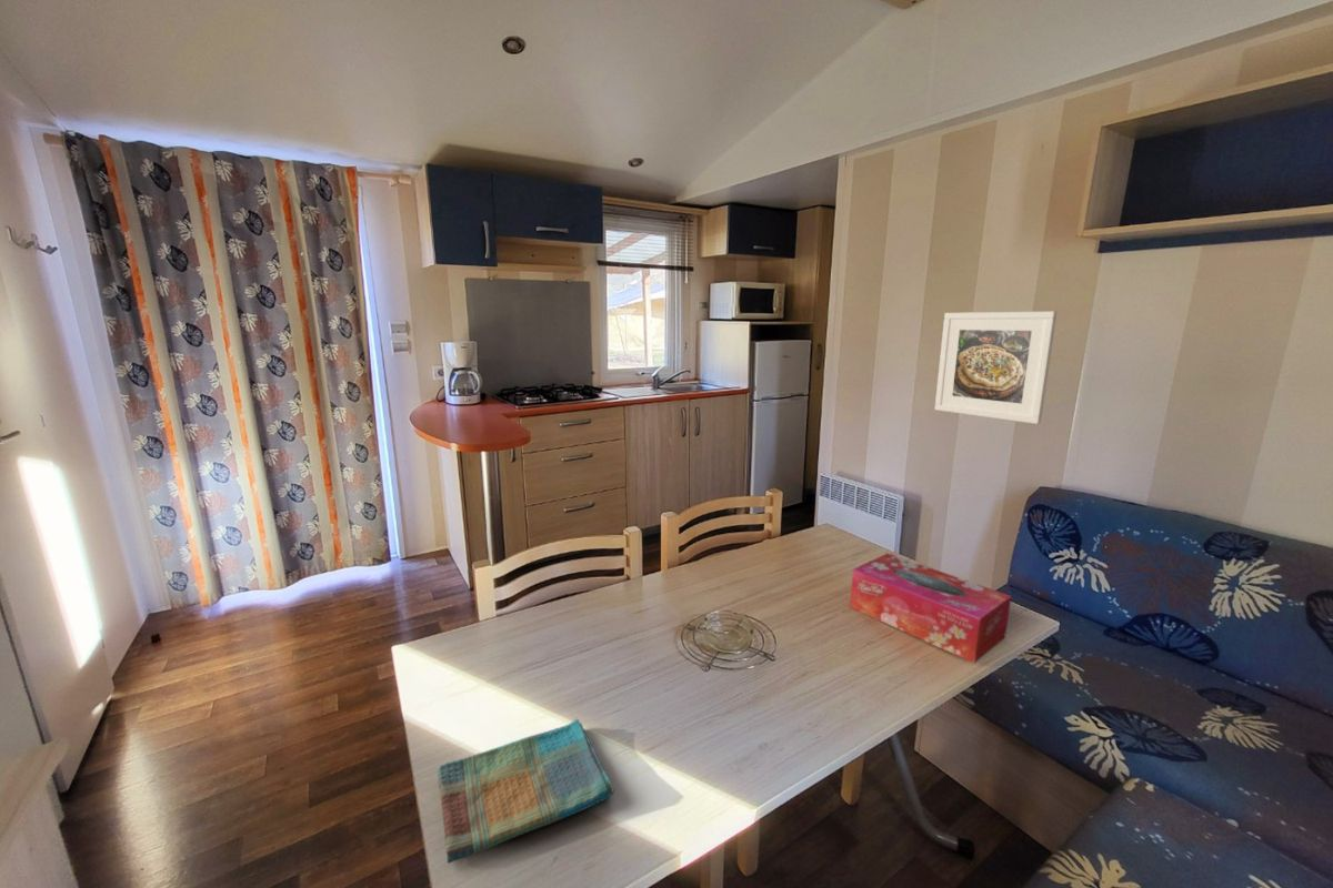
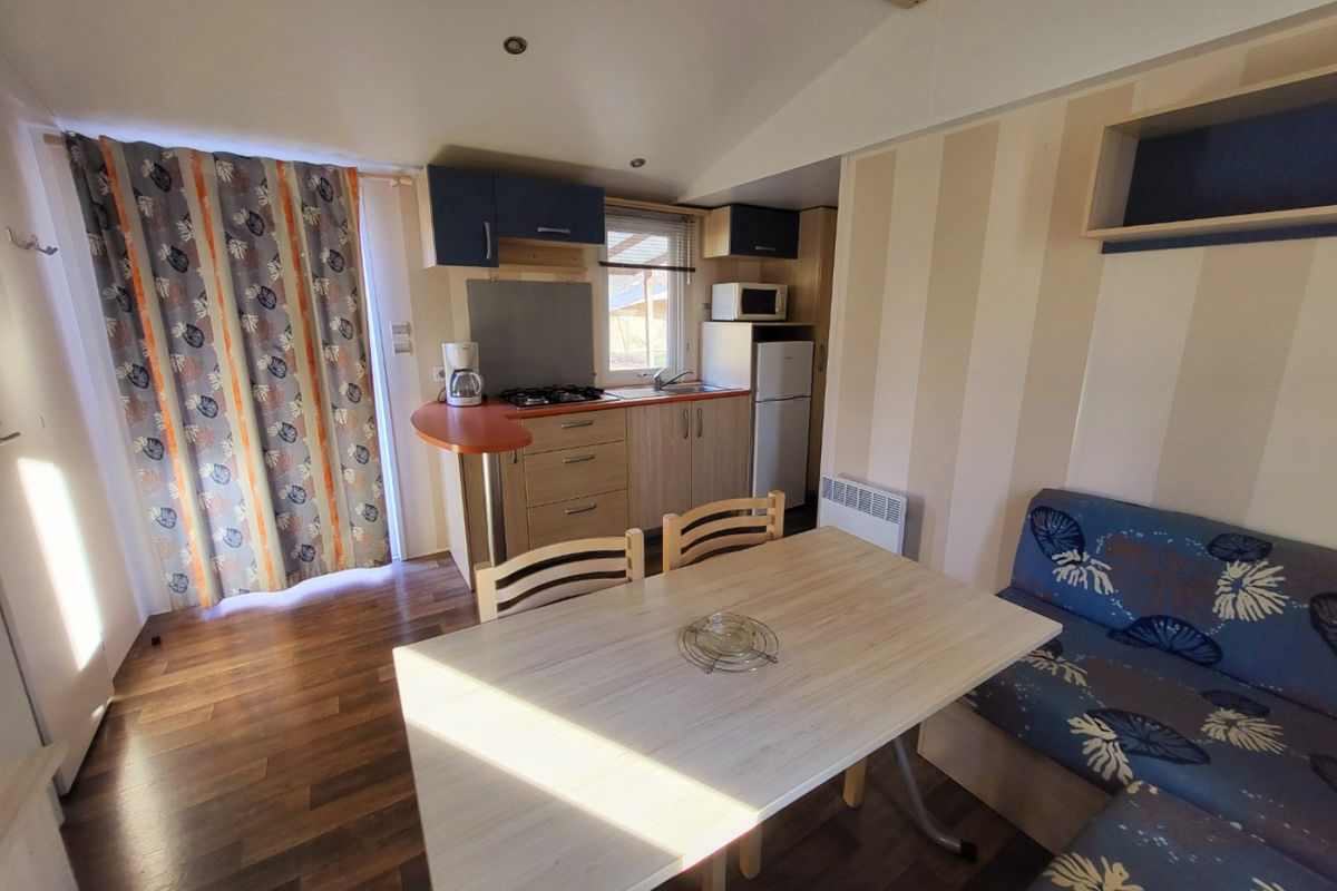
- tissue box (925, 602)
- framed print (990, 365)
- dish towel (523, 780)
